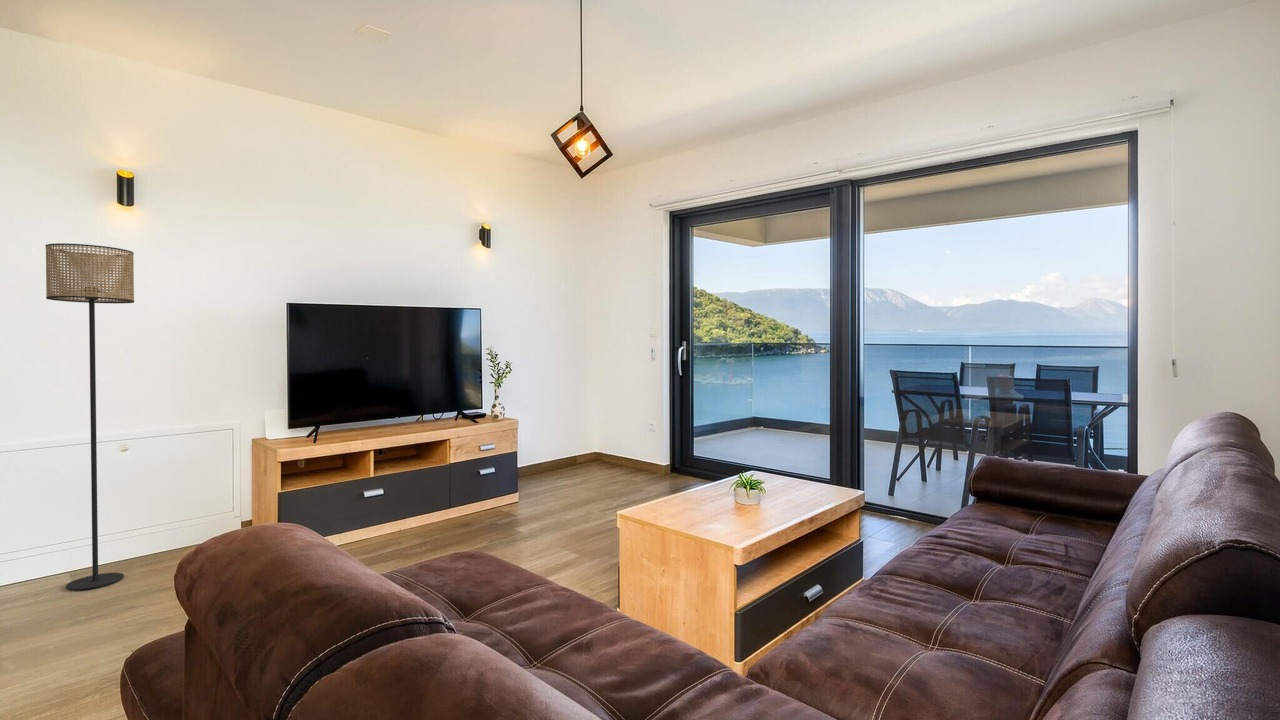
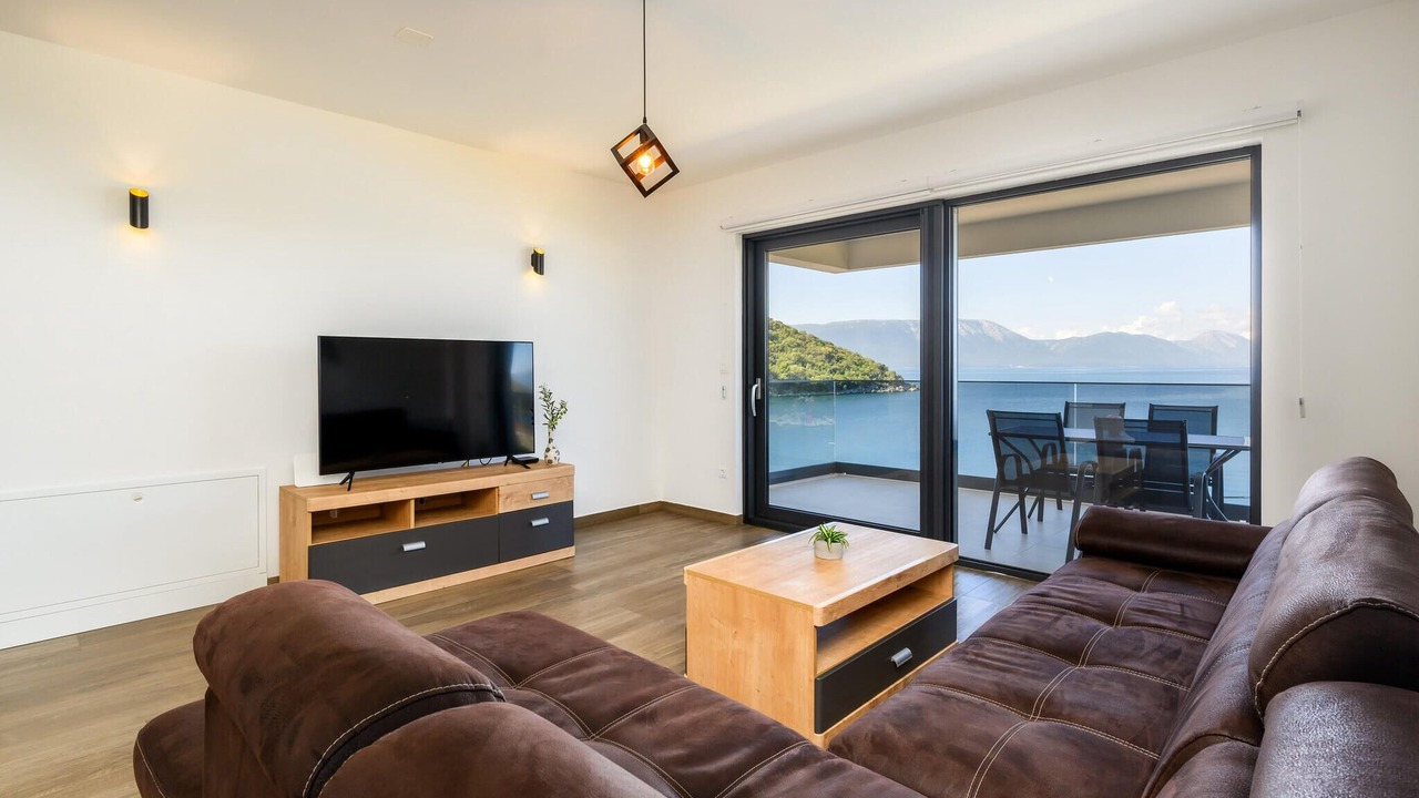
- floor lamp (93, 416)
